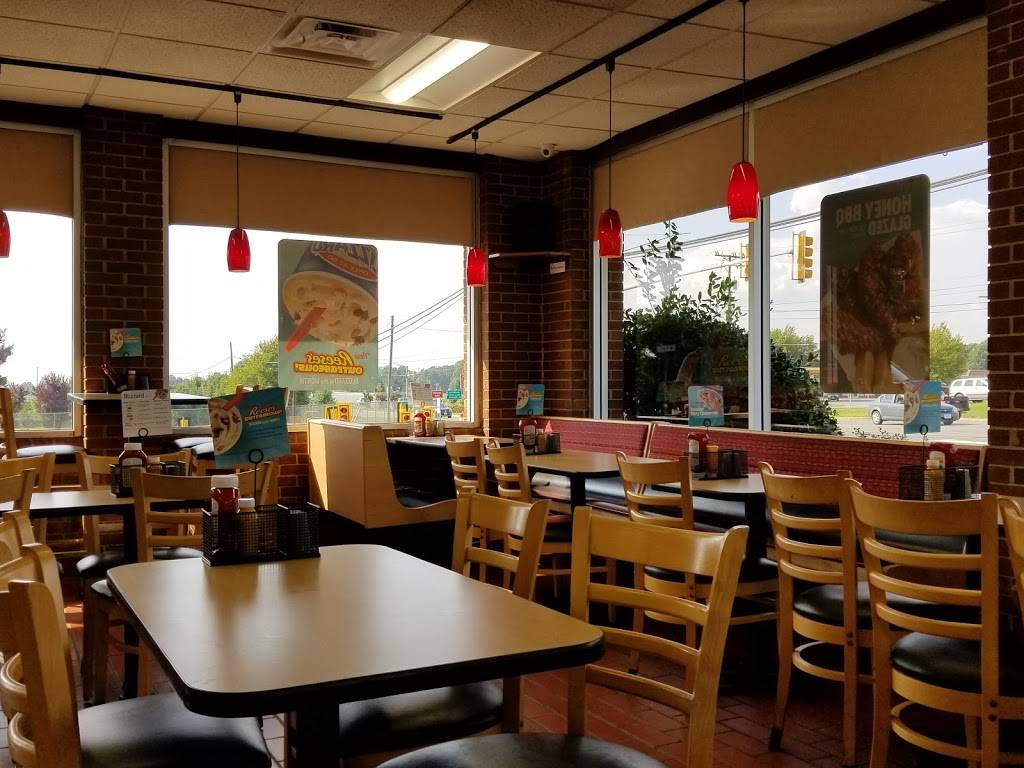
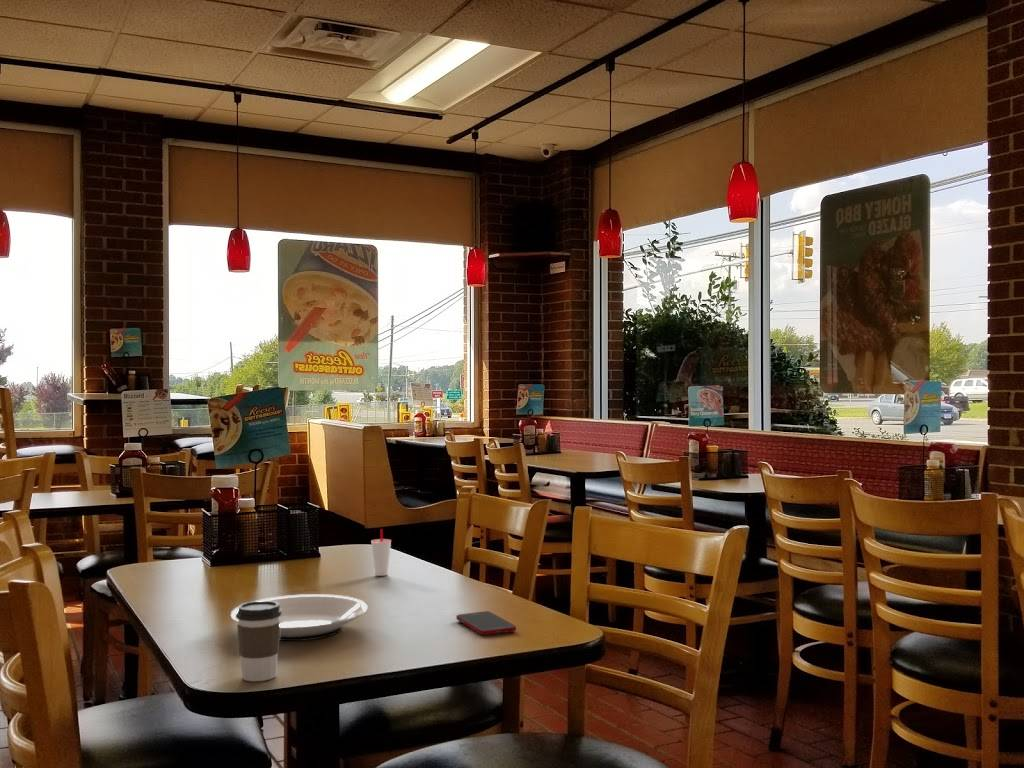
+ coffee cup (259, 640)
+ plate (300, 619)
+ cup (381, 551)
+ cell phone (485, 623)
